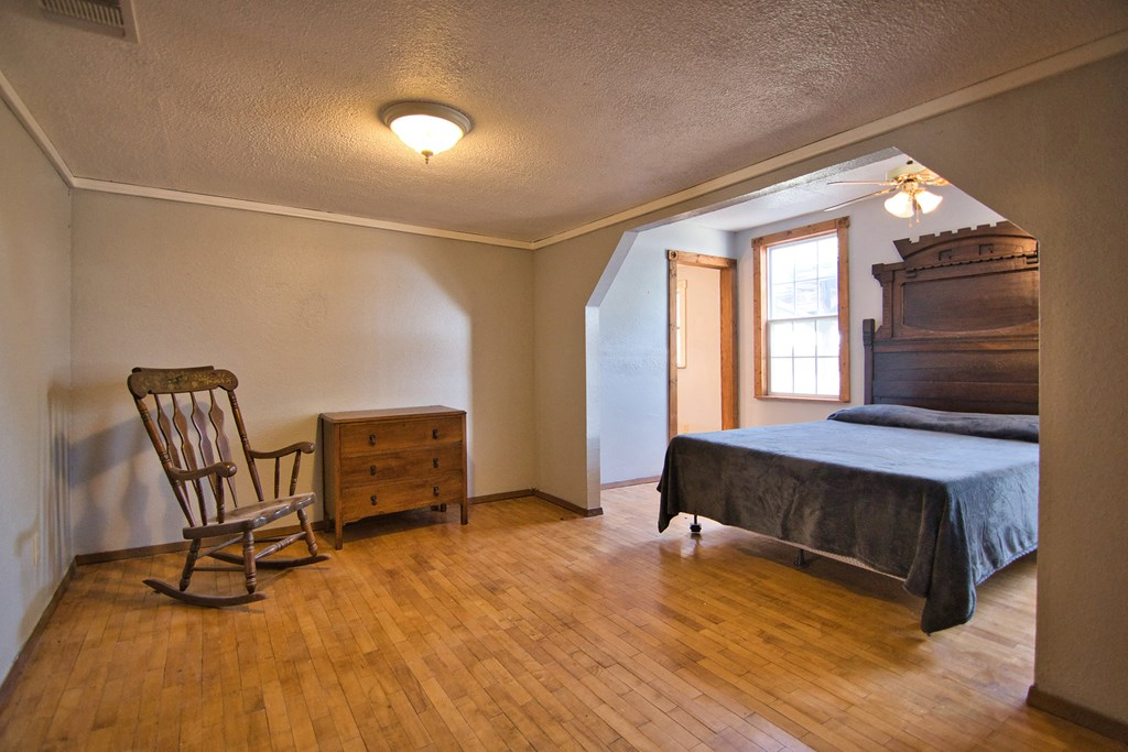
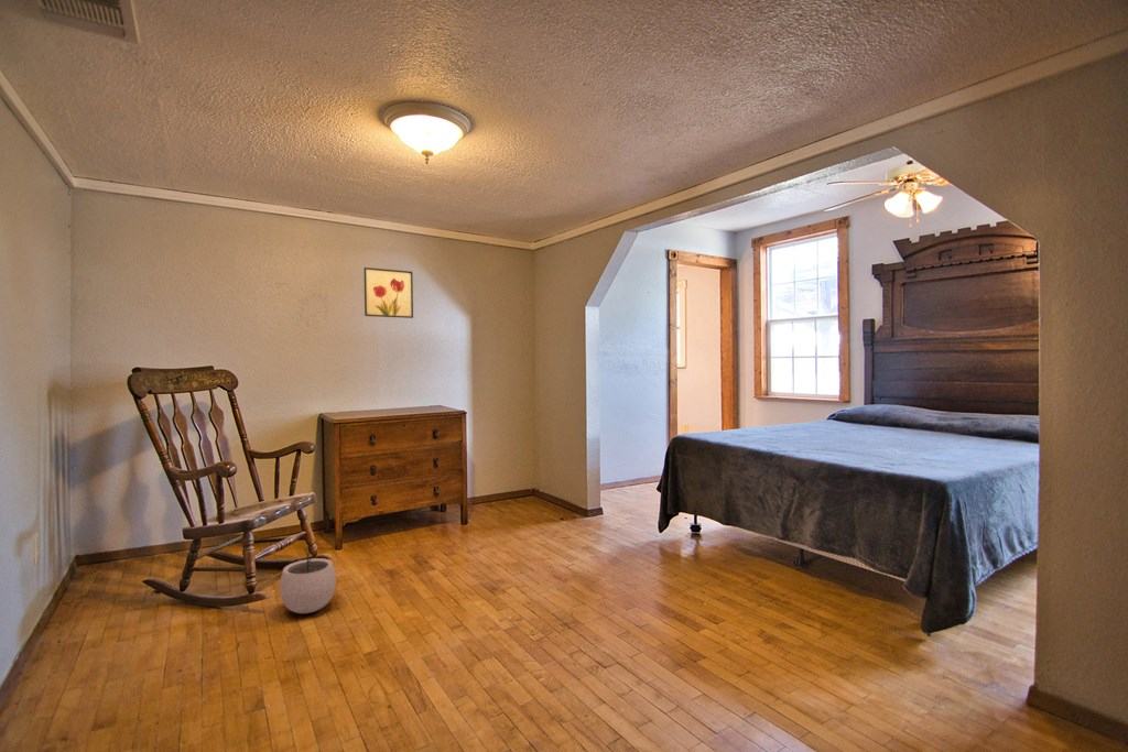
+ plant pot (307, 578)
+ wall art (389, 293)
